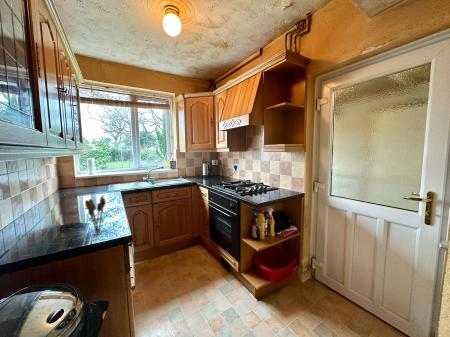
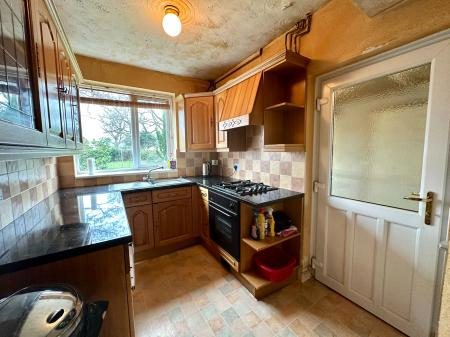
- utensil holder (98, 214)
